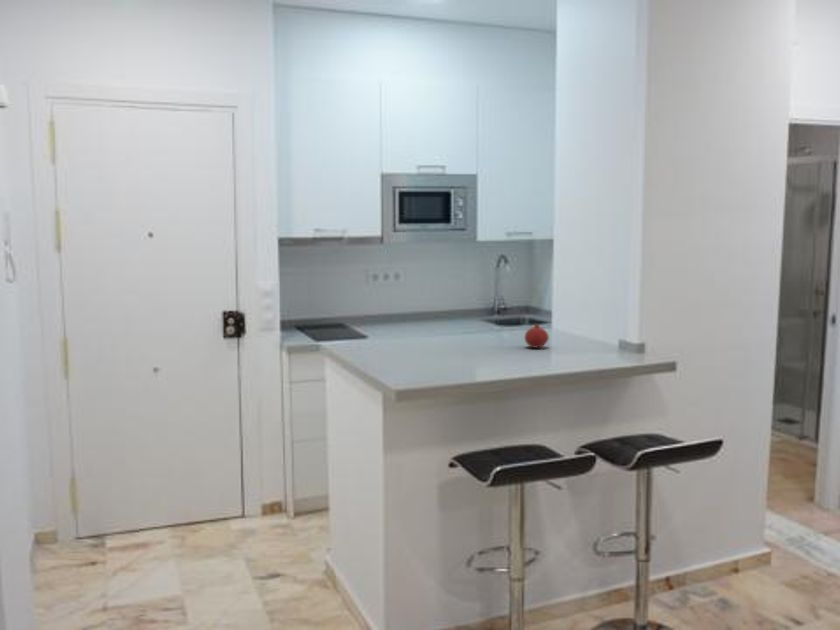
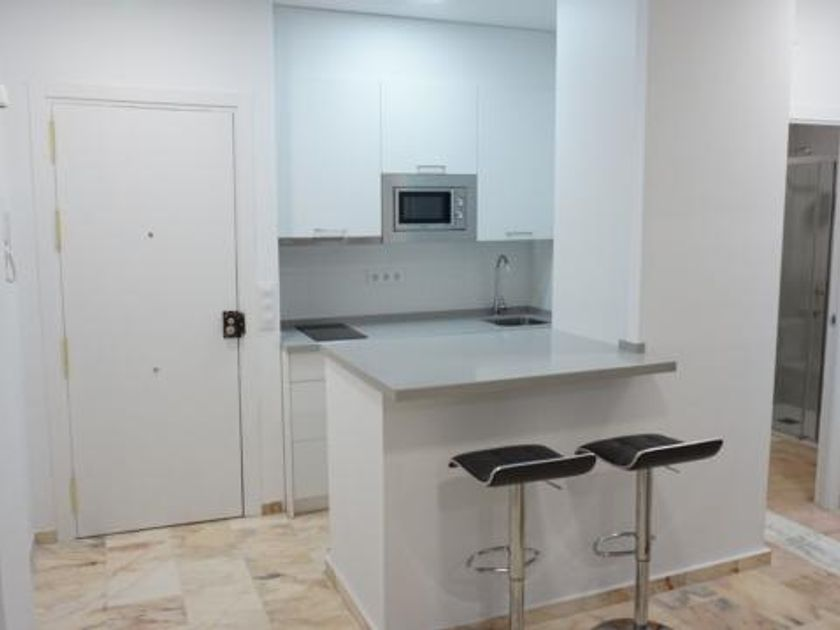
- fruit (536, 335)
